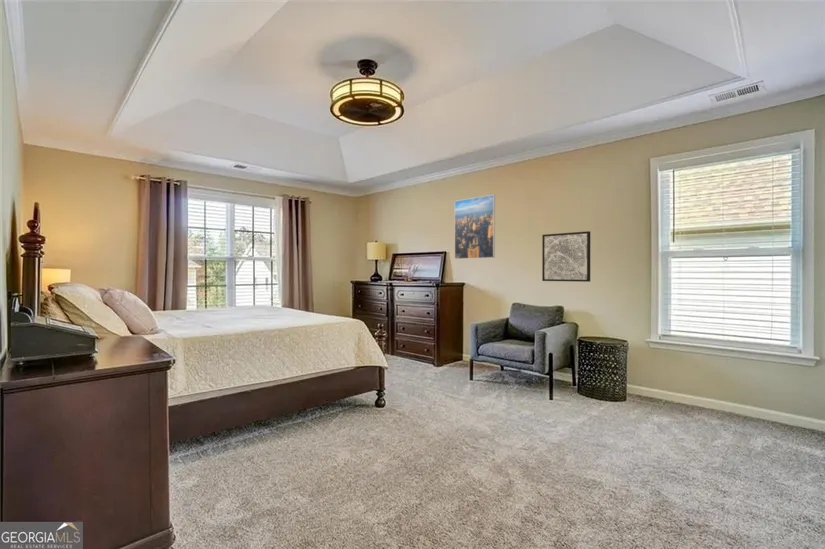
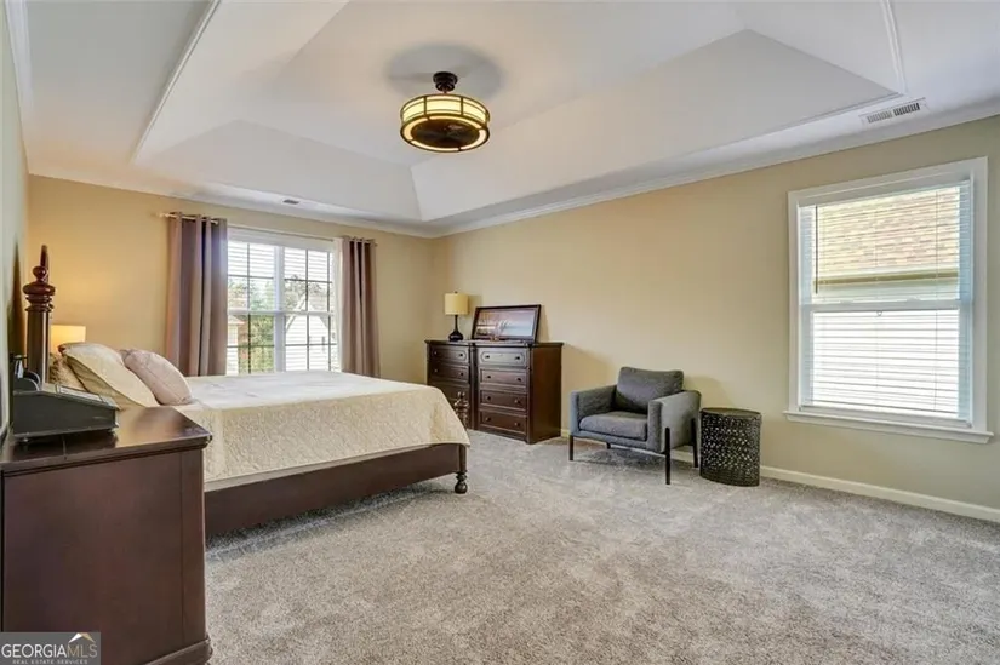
- wall art (565, 257)
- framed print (474, 228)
